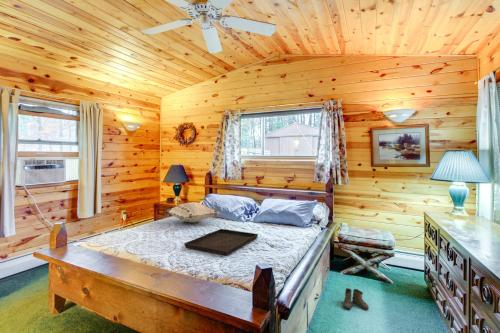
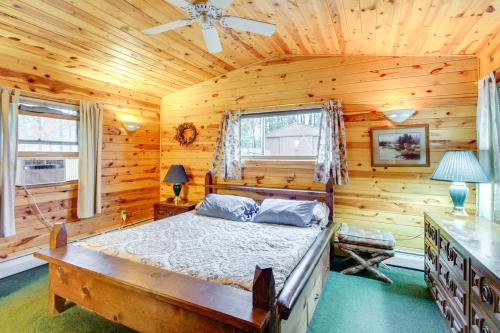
- serving tray (223, 240)
- boots (353, 298)
- decorative pillow (191, 212)
